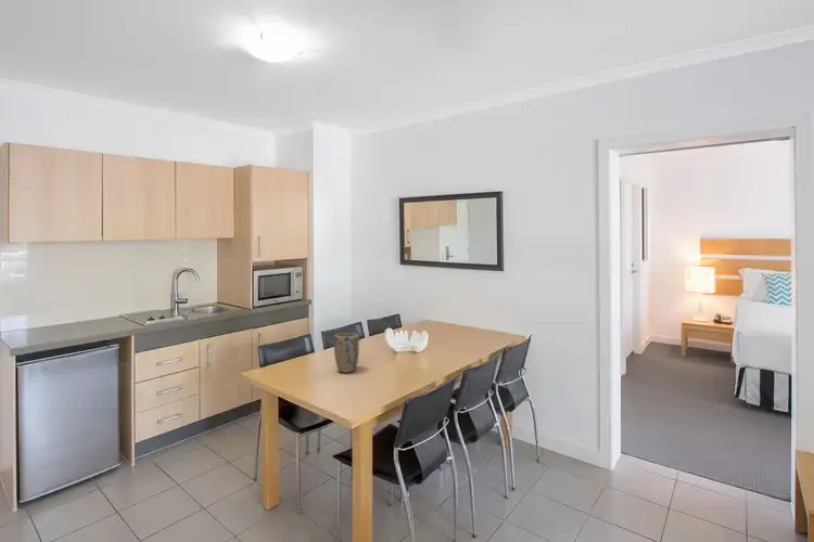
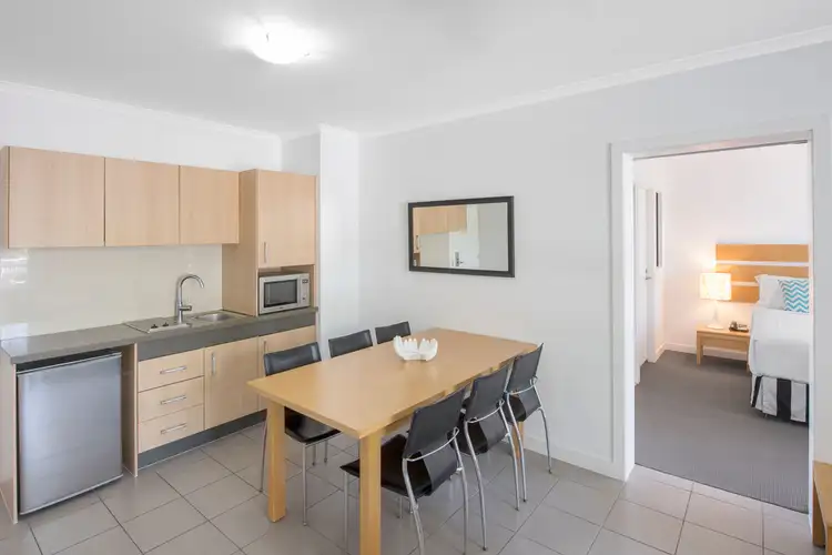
- plant pot (346, 352)
